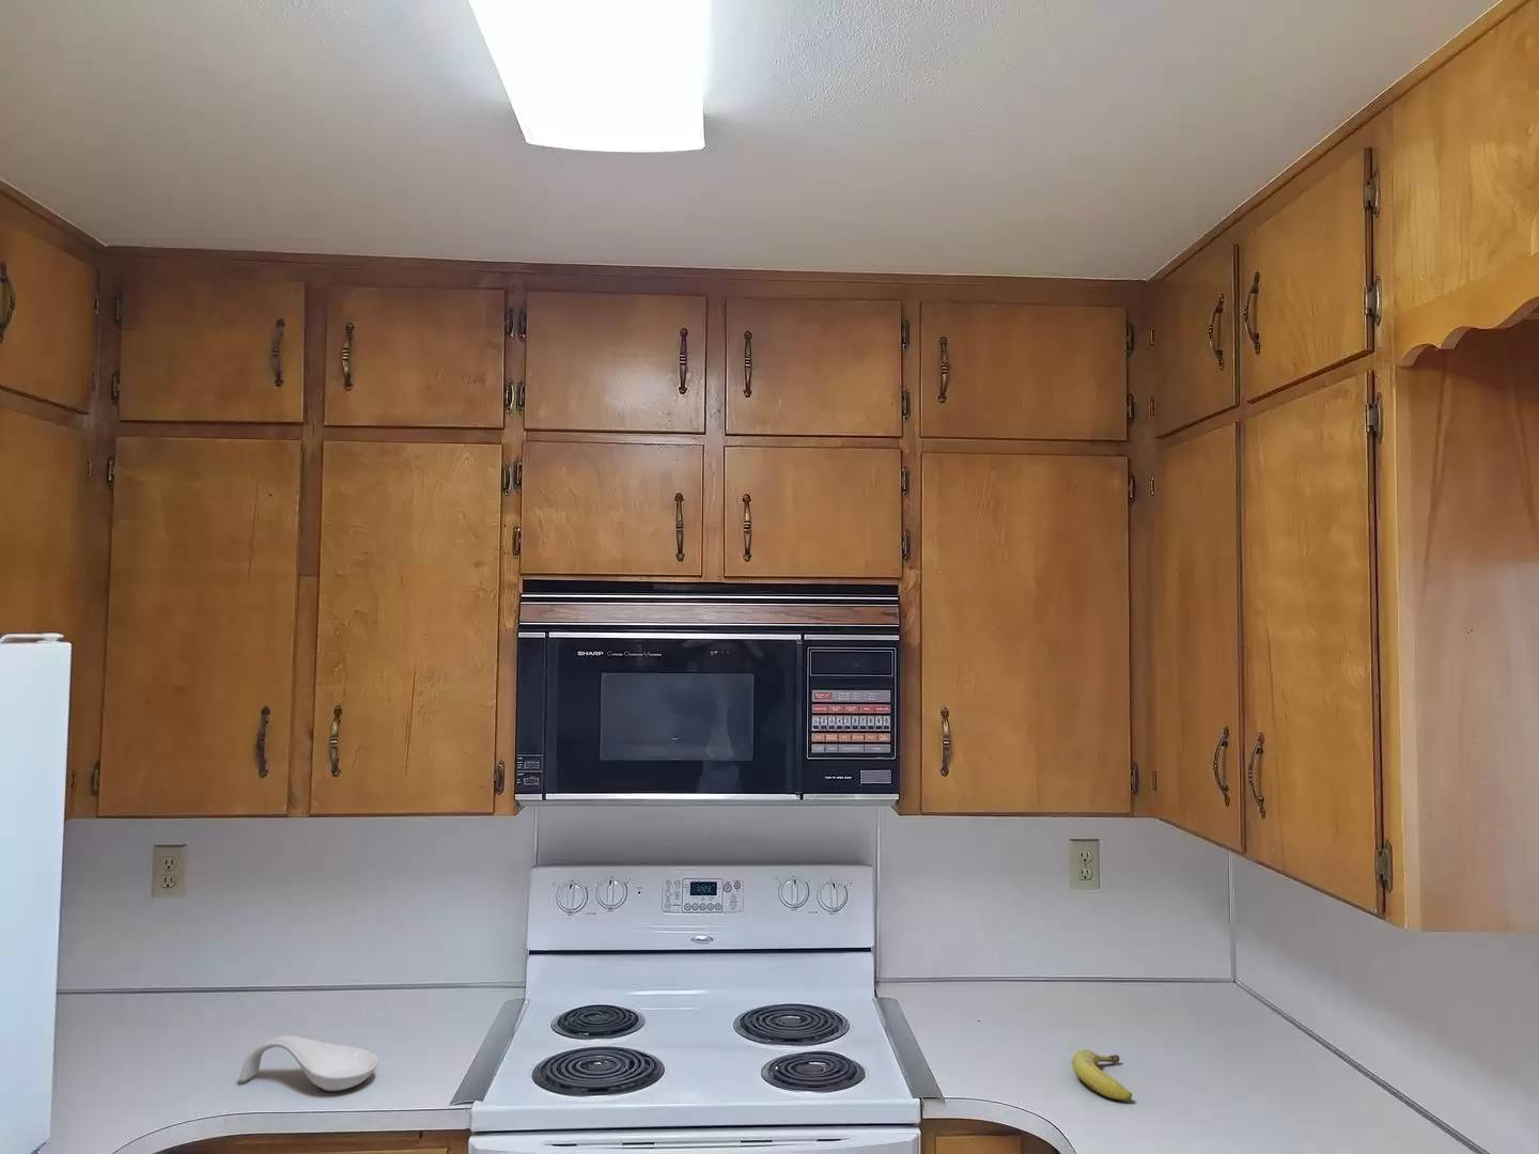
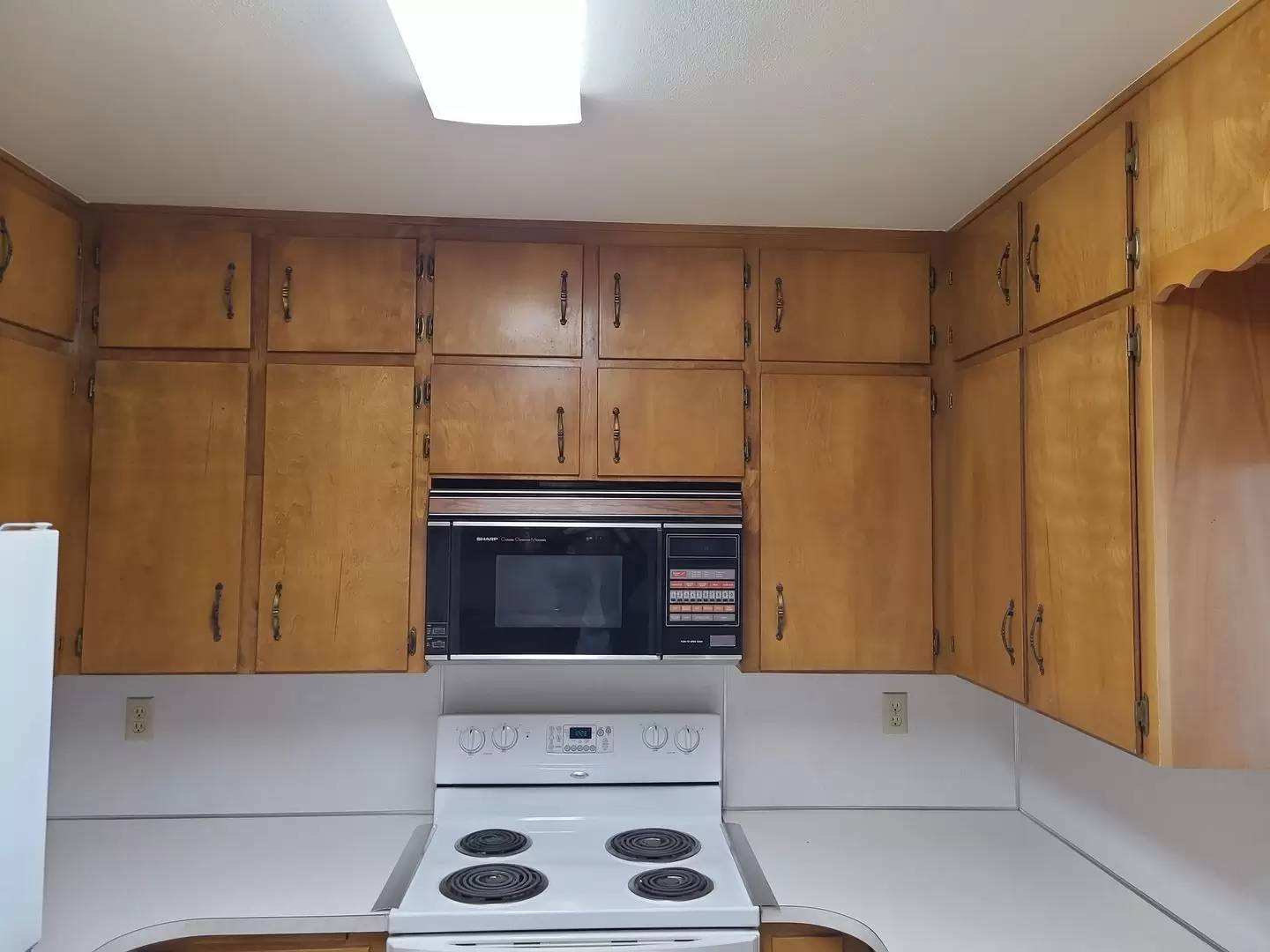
- fruit (1099, 1068)
- spoon rest (310, 1061)
